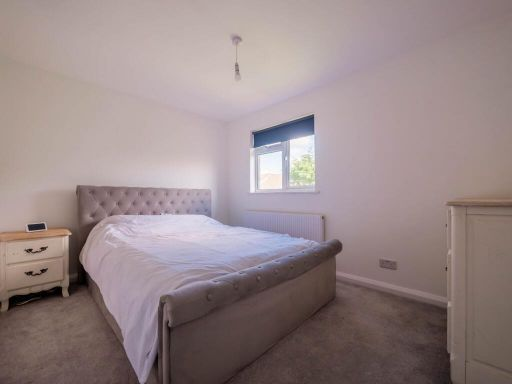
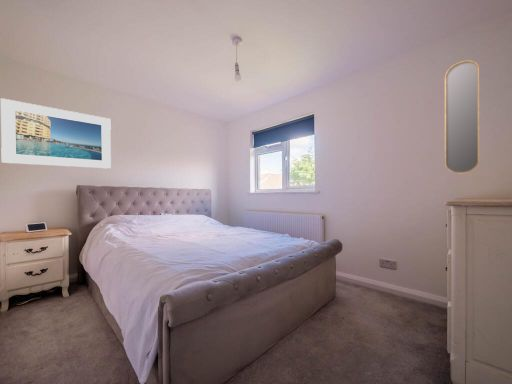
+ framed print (62, 138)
+ home mirror (461, 117)
